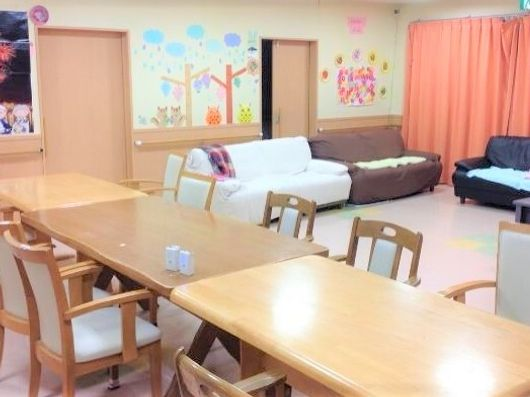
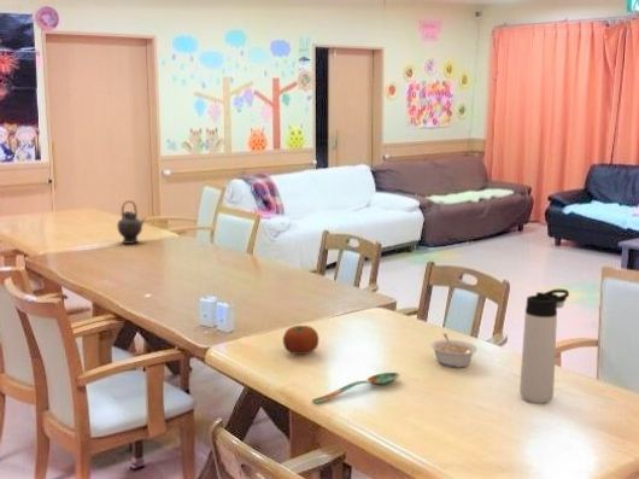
+ fruit (300, 339)
+ spoon (357, 384)
+ thermos bottle (545, 345)
+ legume (451, 352)
+ teapot (131, 221)
